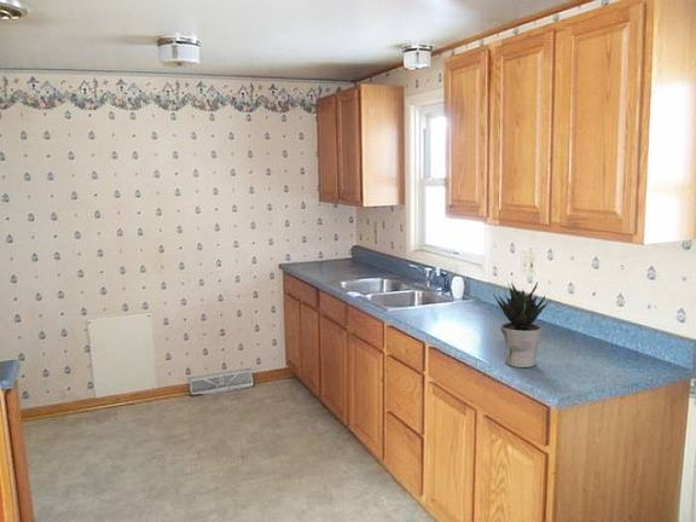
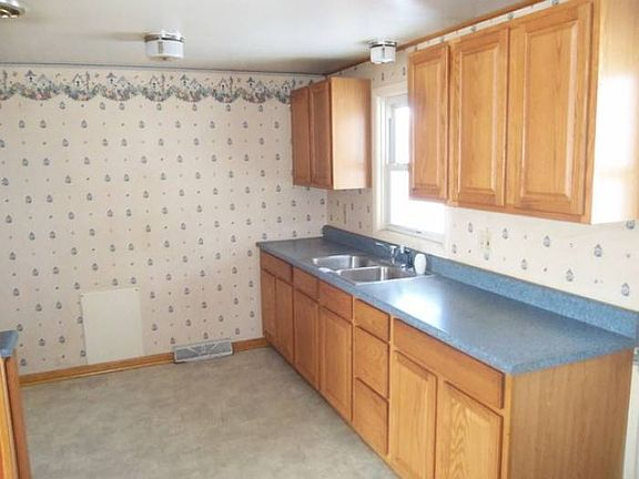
- potted plant (517, 321)
